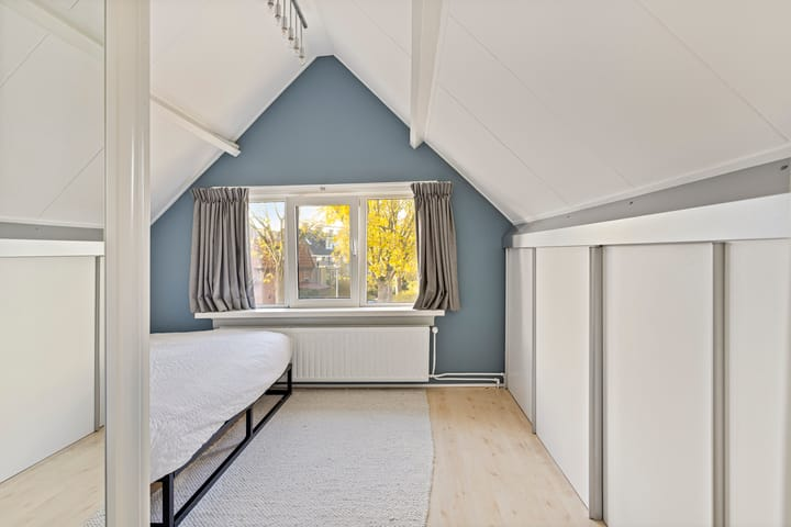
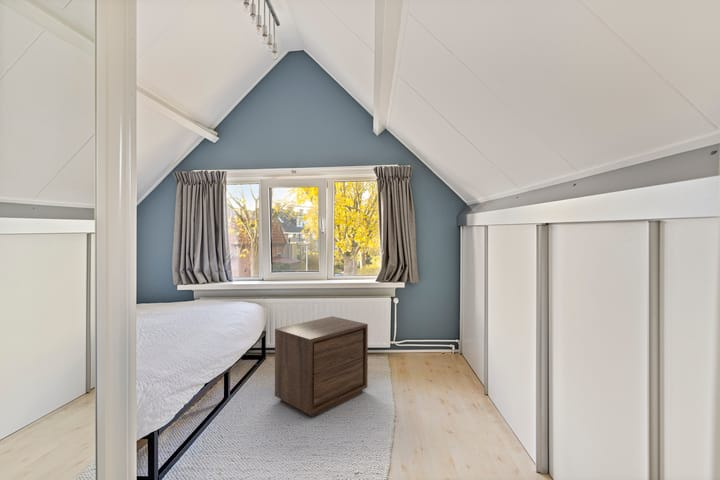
+ nightstand (322, 361)
